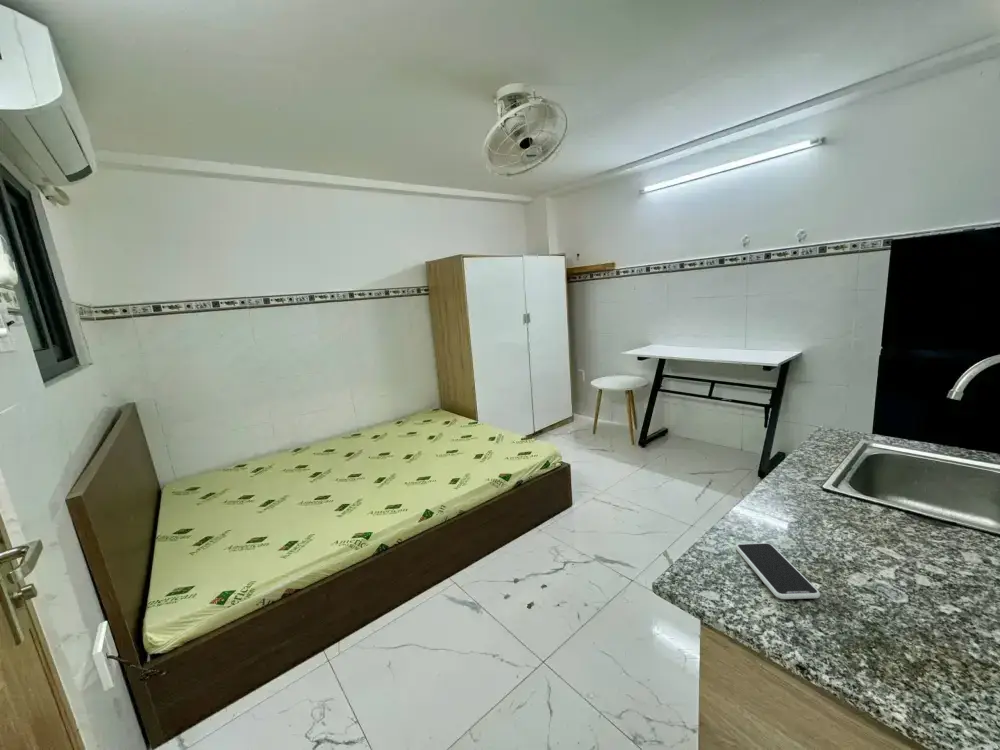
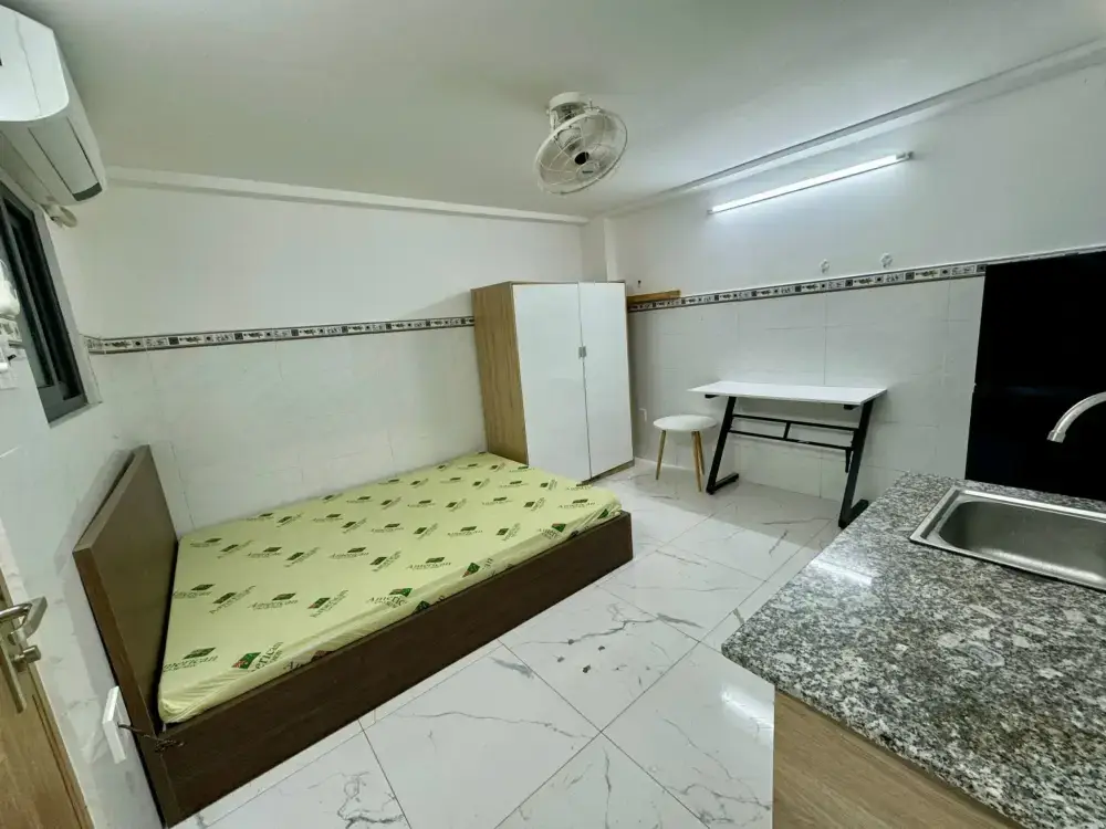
- smartphone (773, 568)
